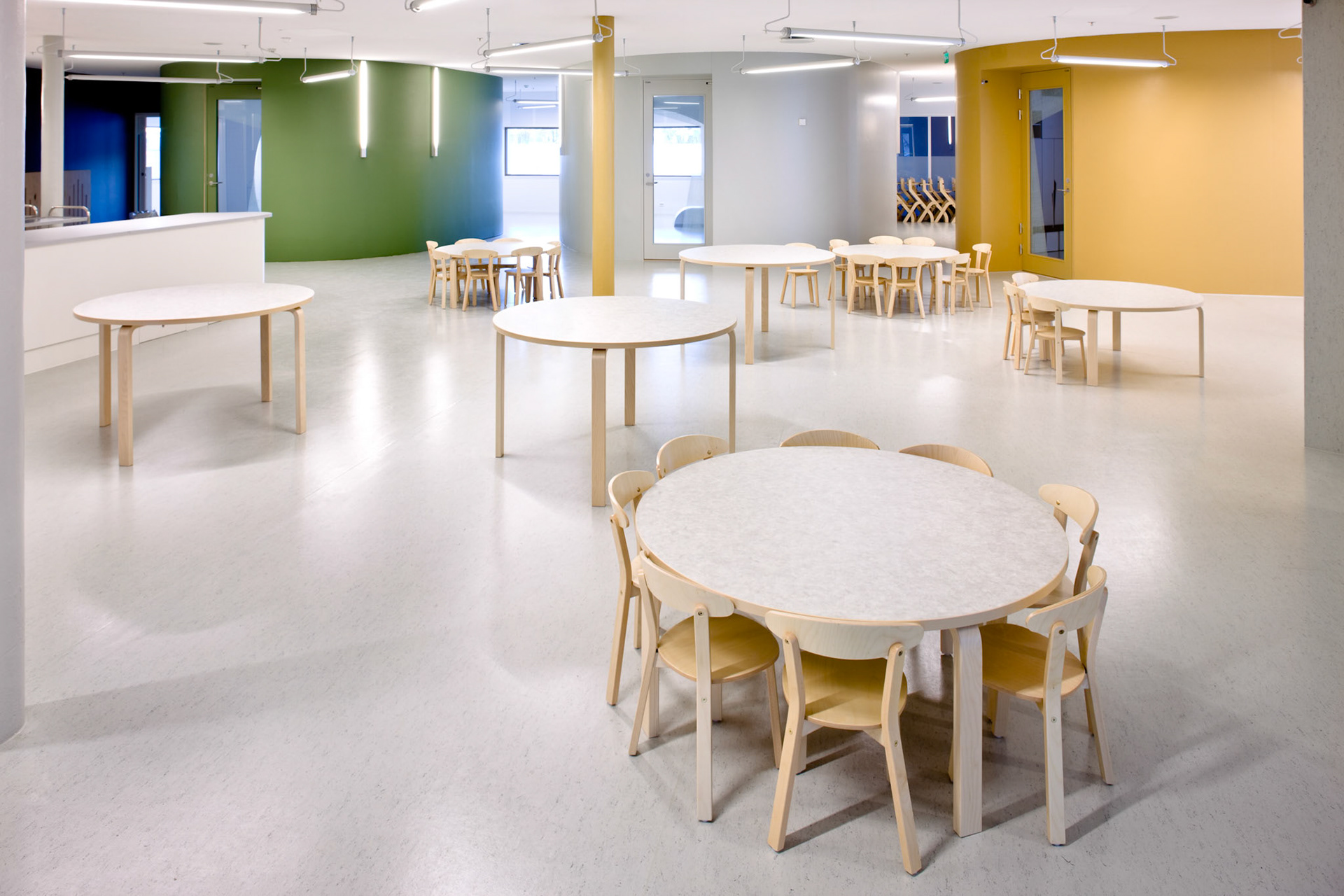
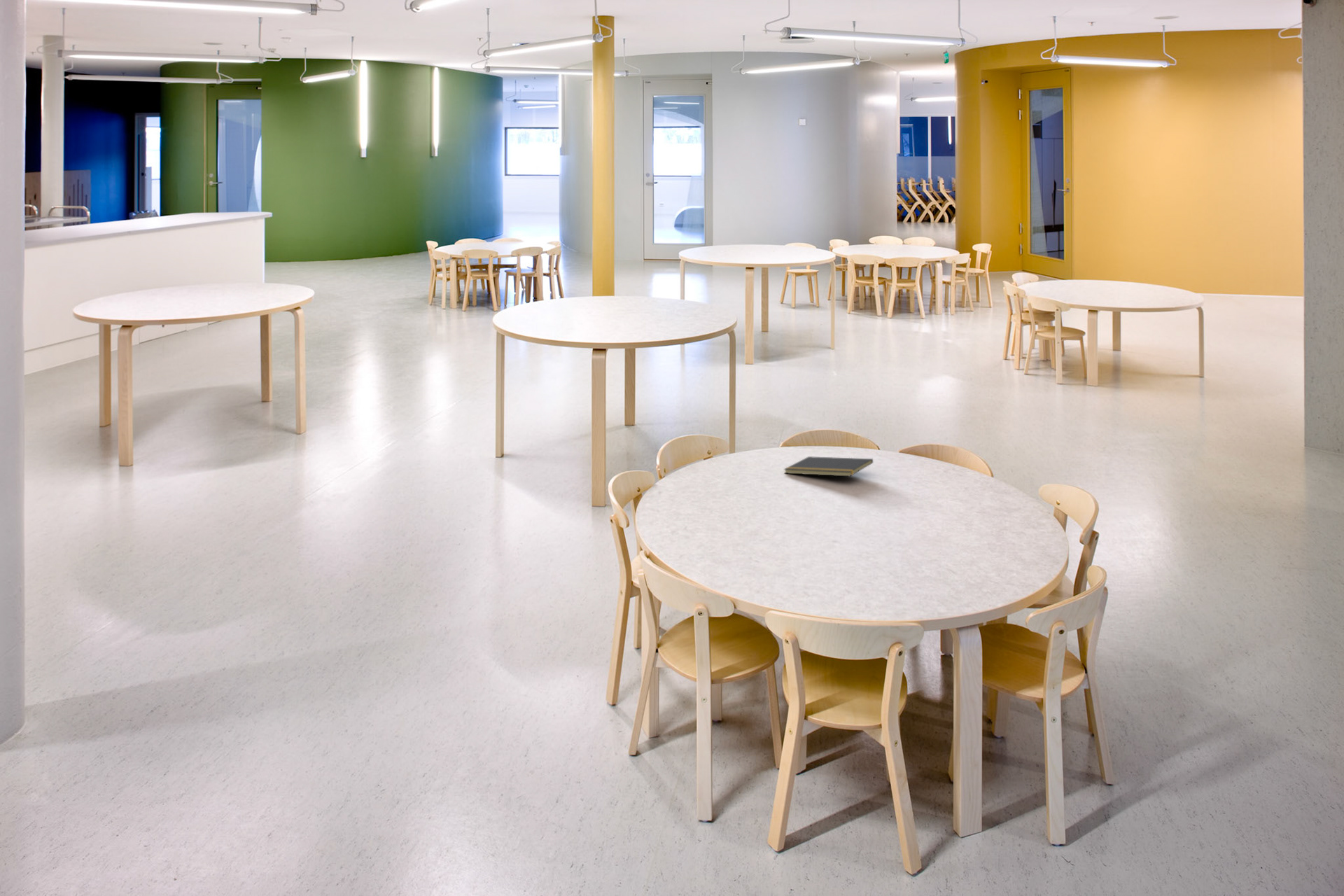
+ notepad (828, 465)
